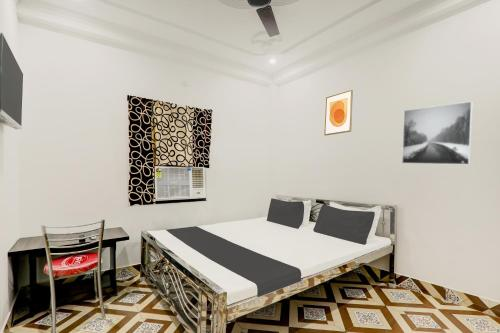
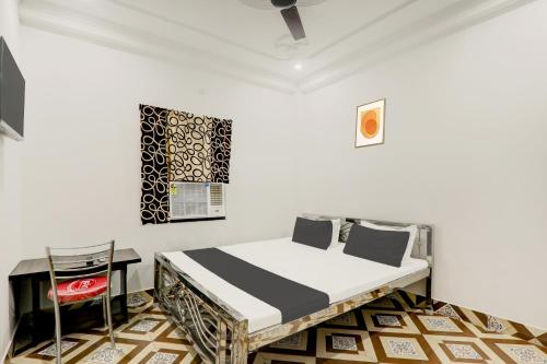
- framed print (434, 135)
